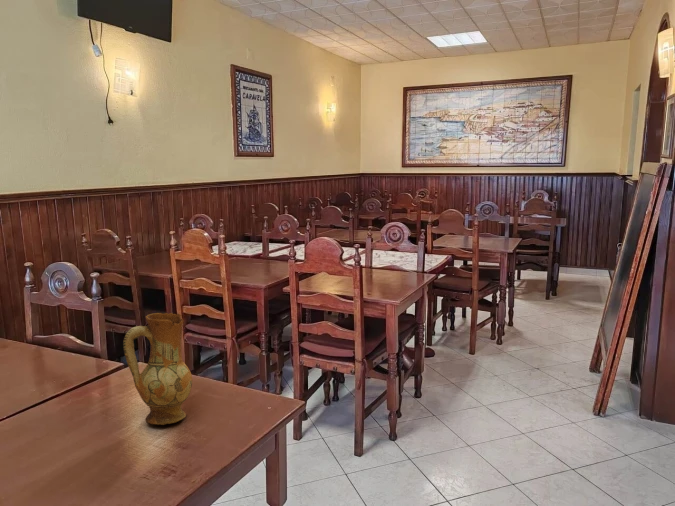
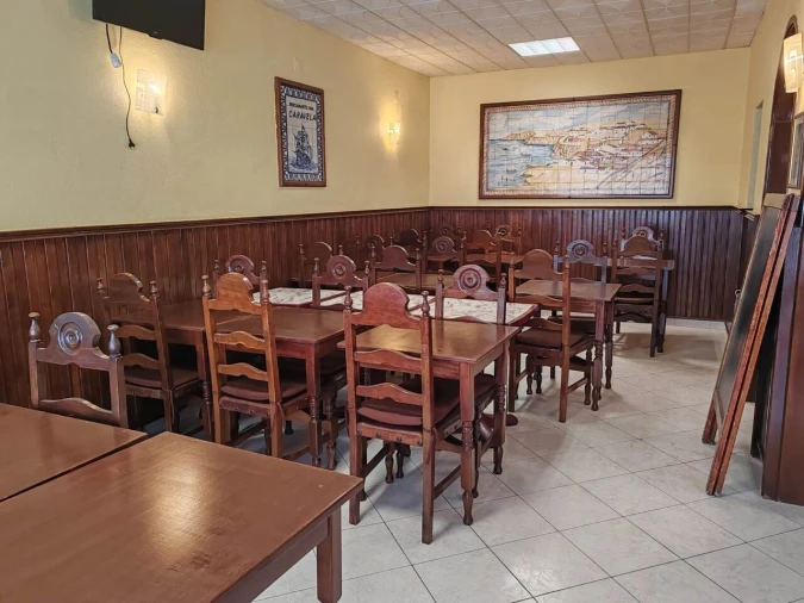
- ceramic jug (161, 369)
